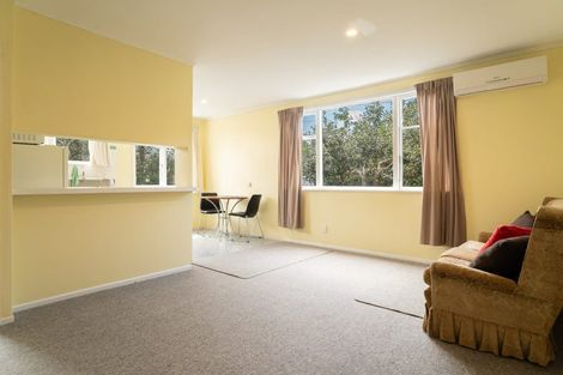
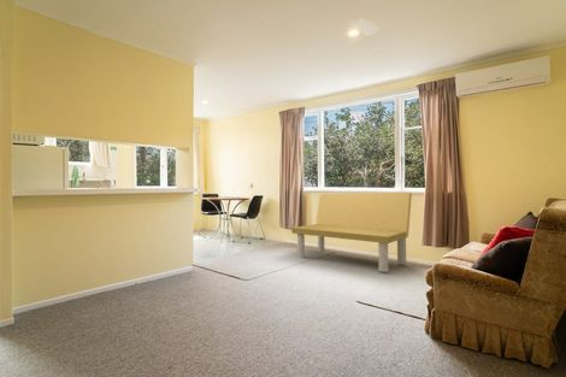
+ bench (349, 225)
